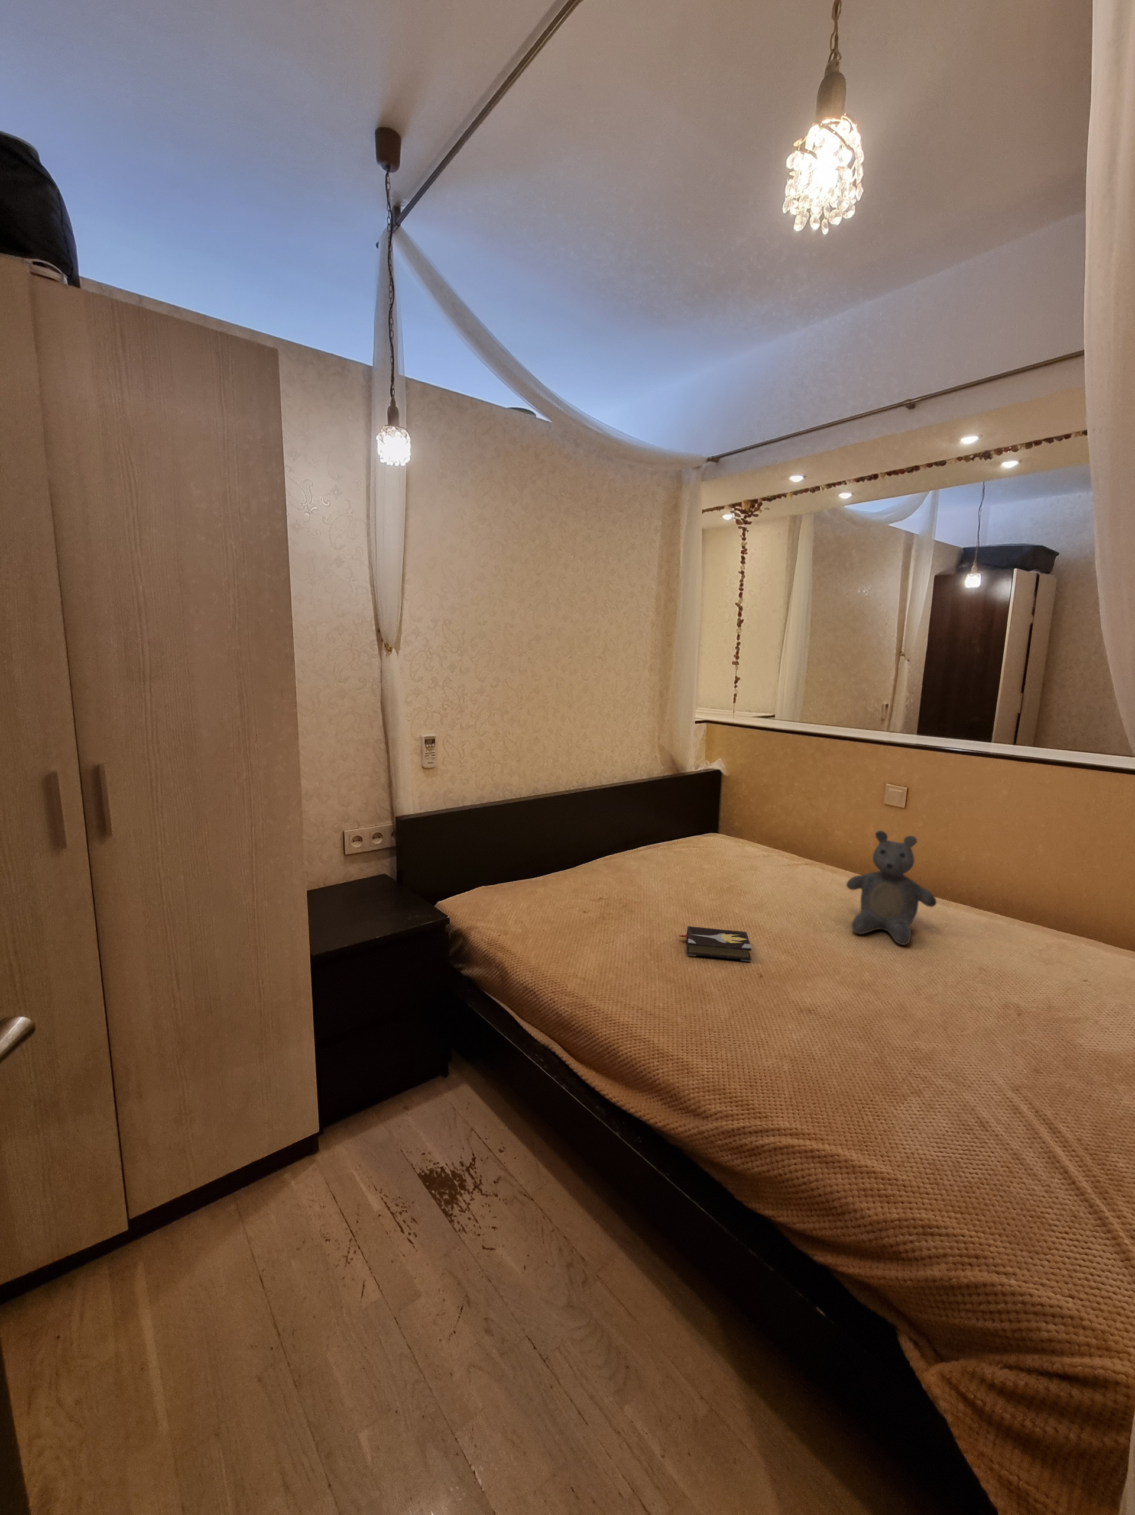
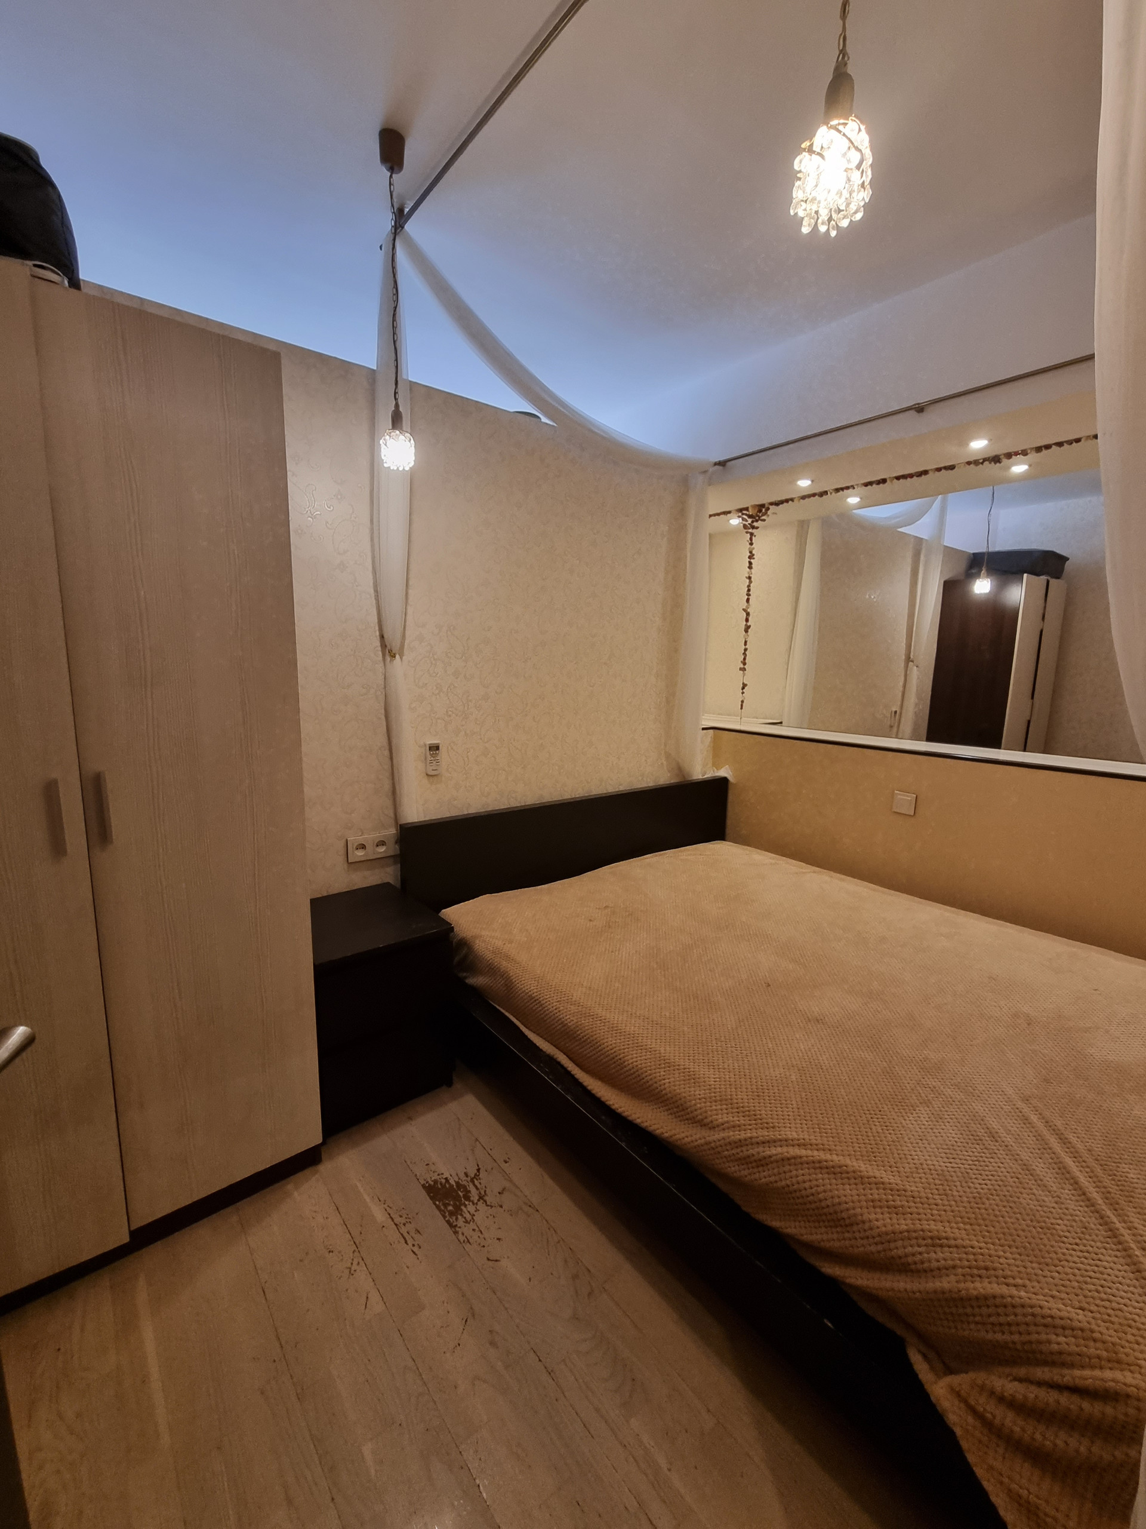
- hardback book (718, 941)
- teddy bear (888, 884)
